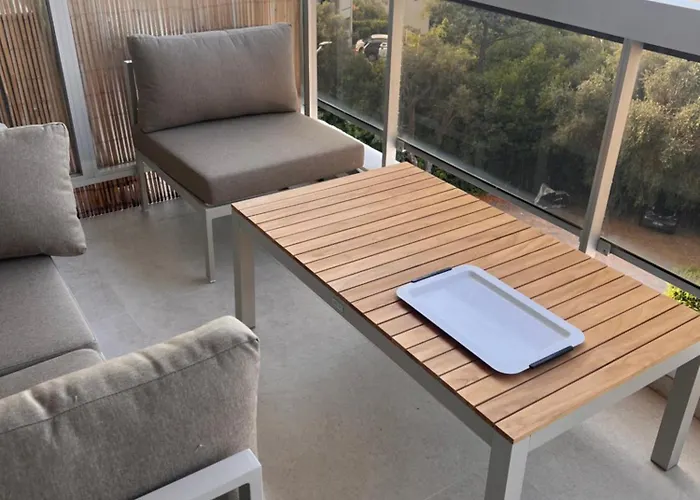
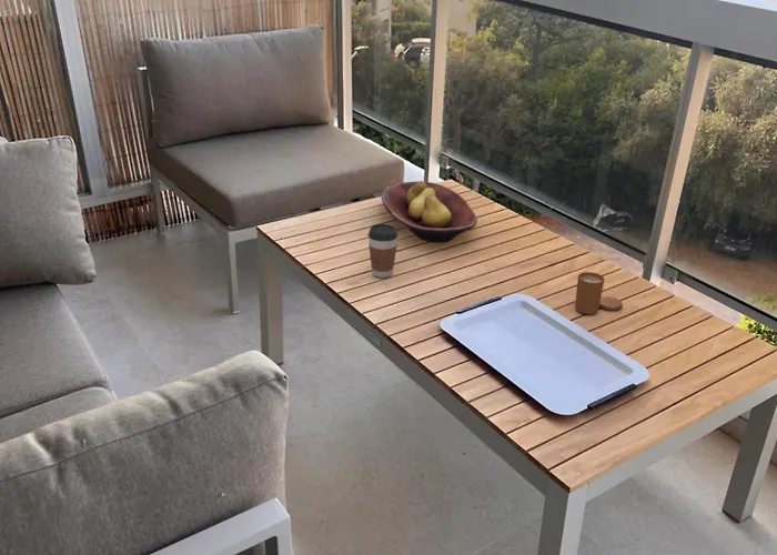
+ fruit bowl (427, 205)
+ coffee cup (382, 251)
+ candle (599, 291)
